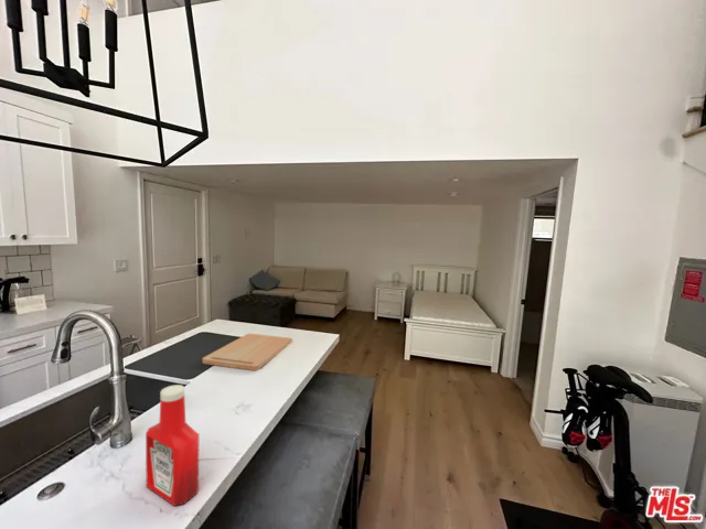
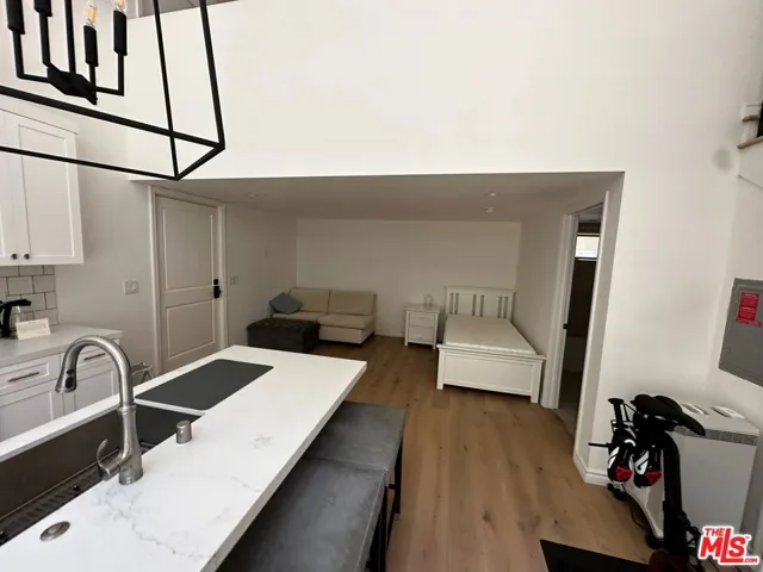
- cutting board (252, 349)
- soap bottle (172, 439)
